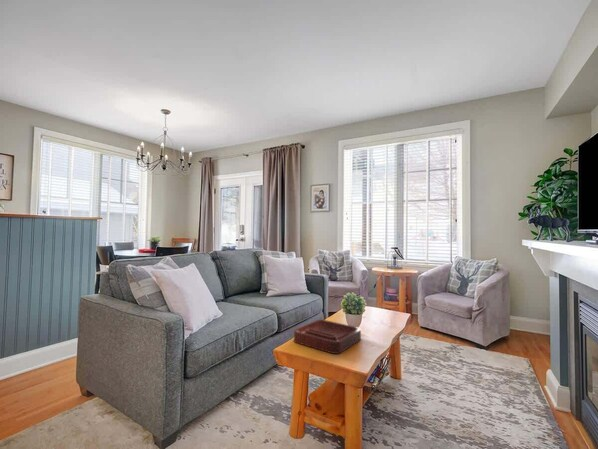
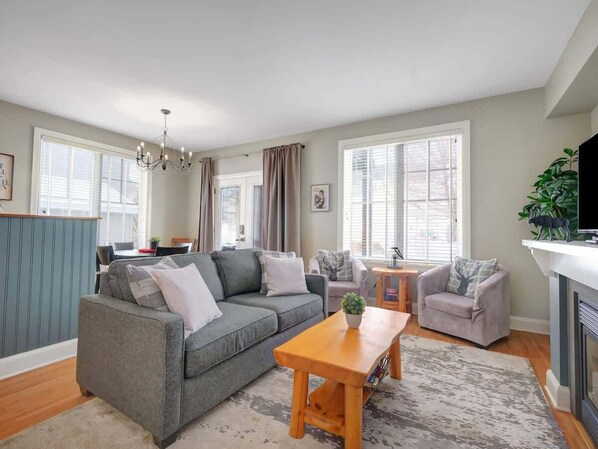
- decorative tray (327, 334)
